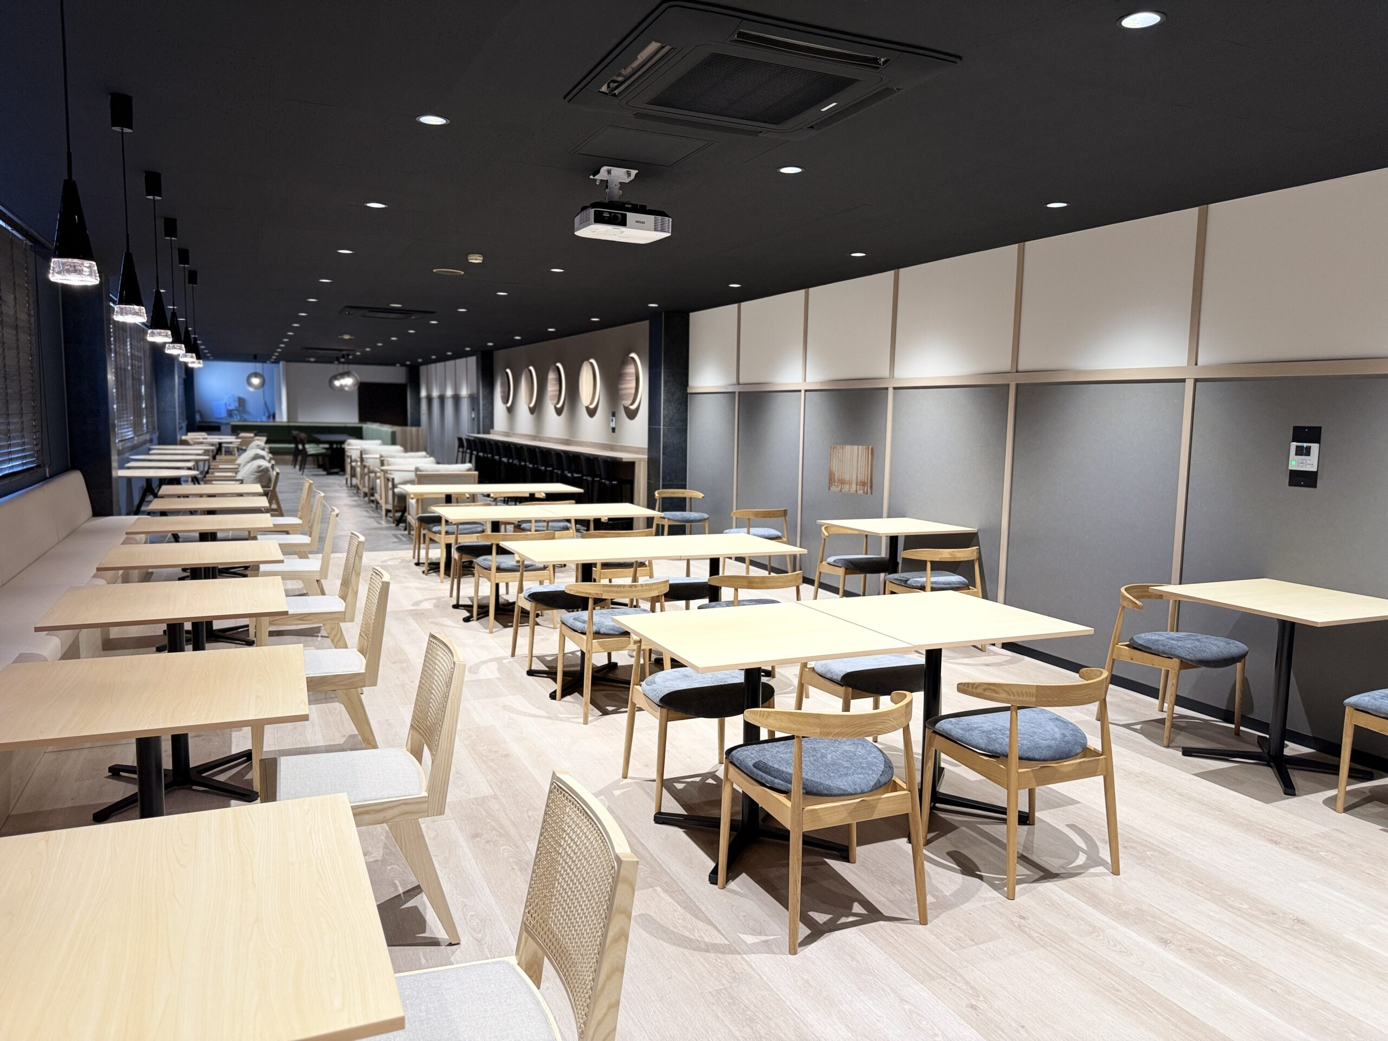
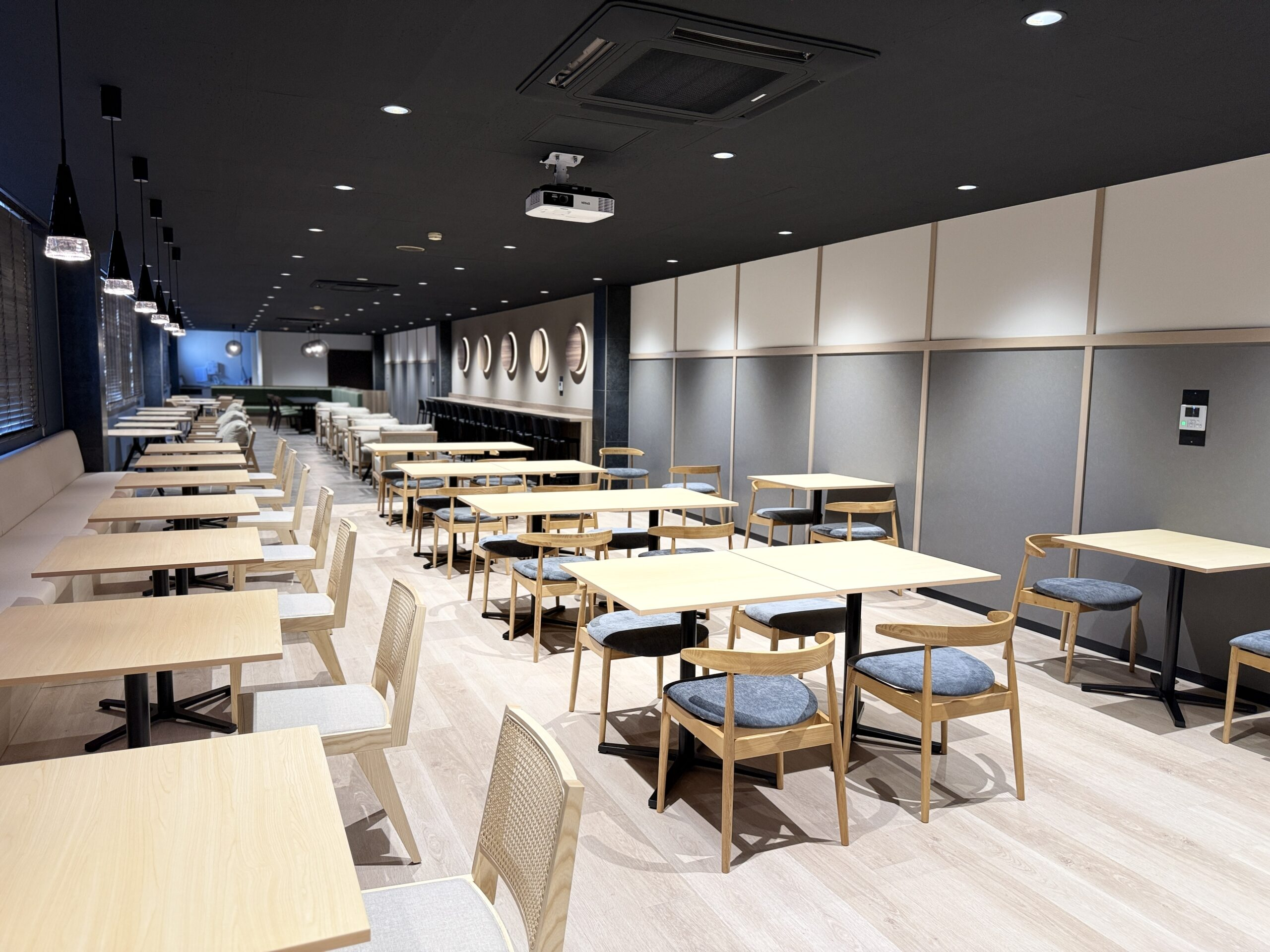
- wall art (850, 469)
